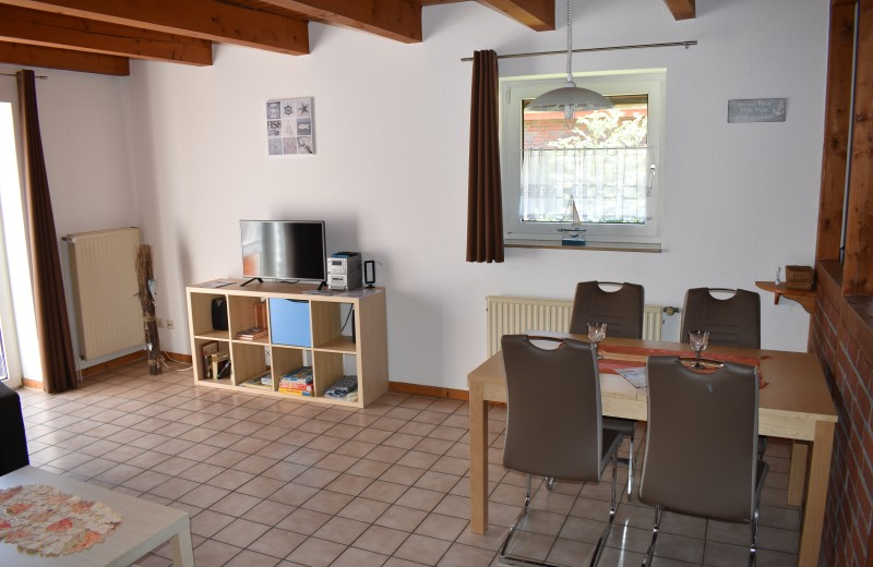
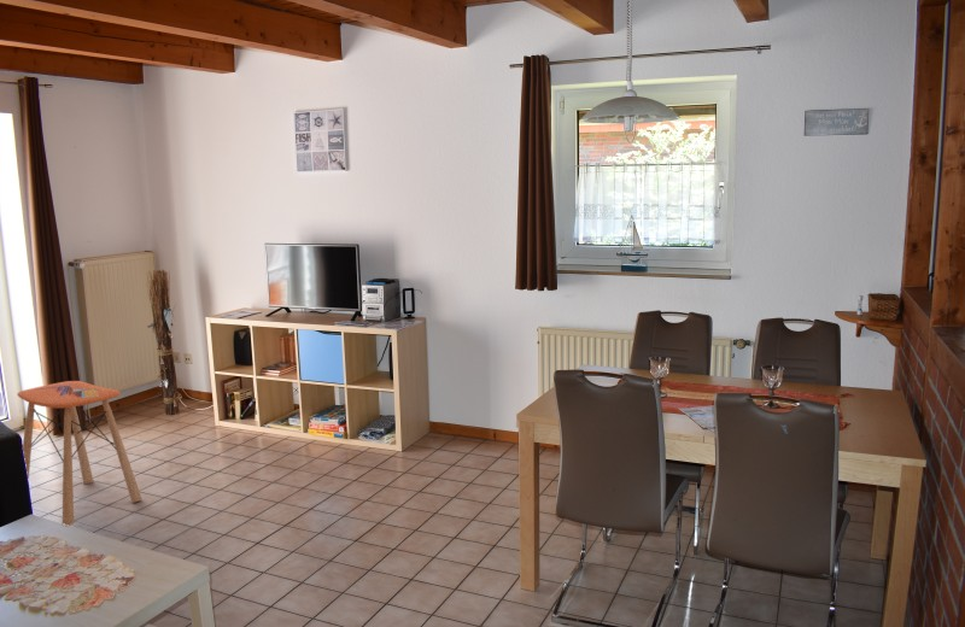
+ side table (71, 449)
